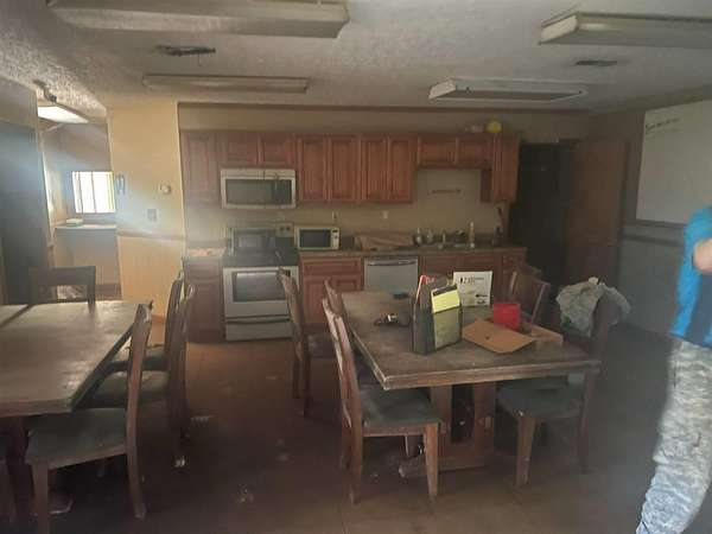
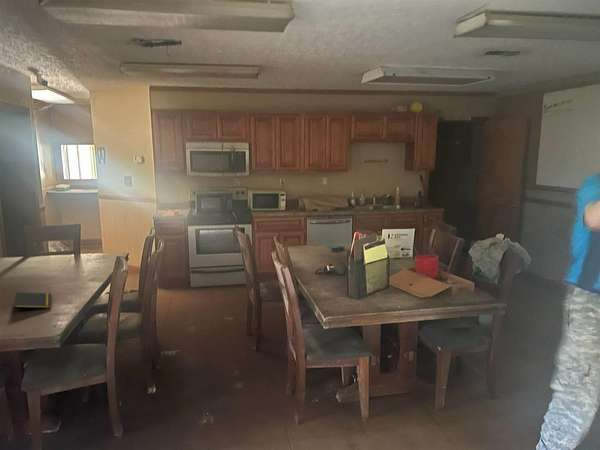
+ notepad (33, 299)
